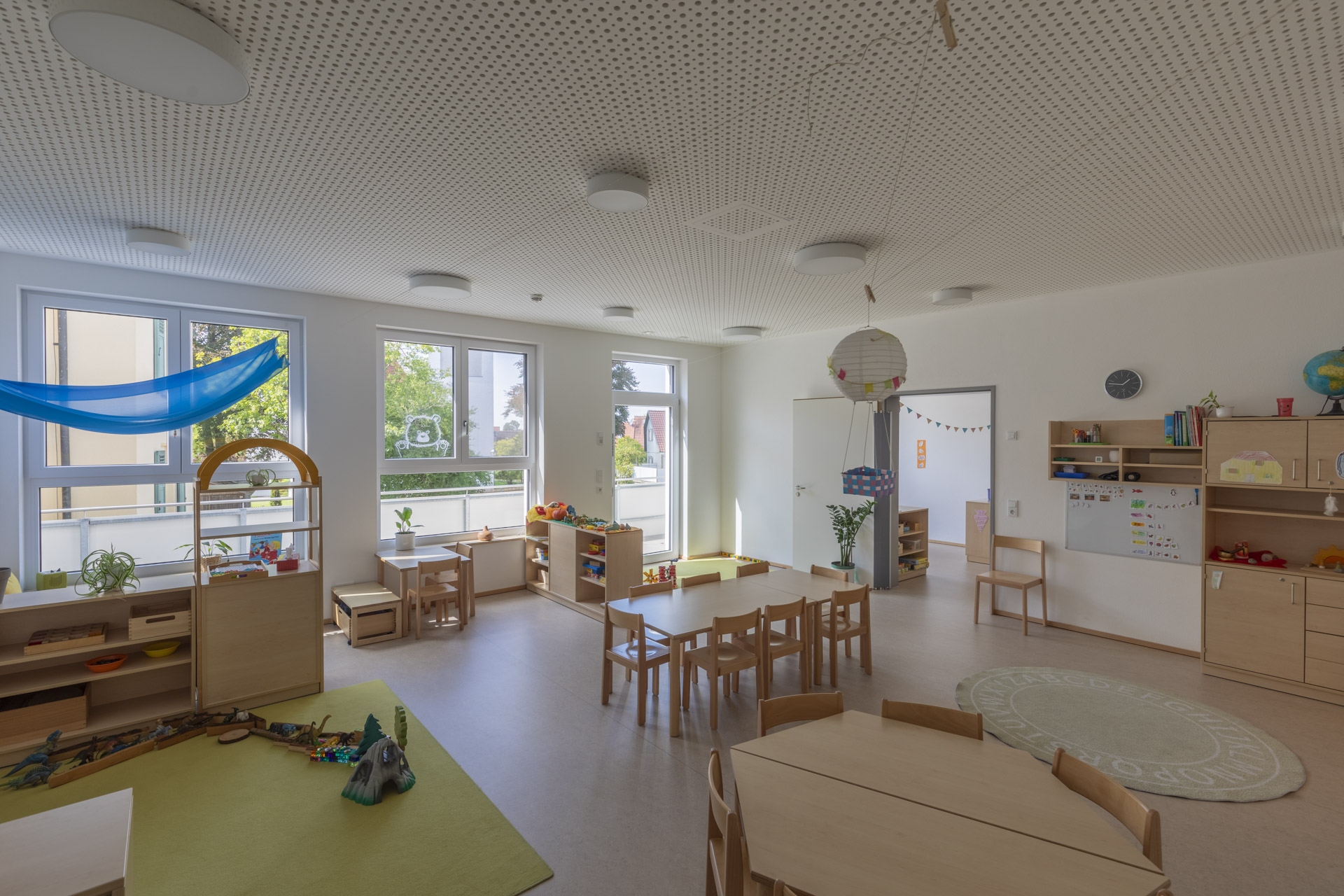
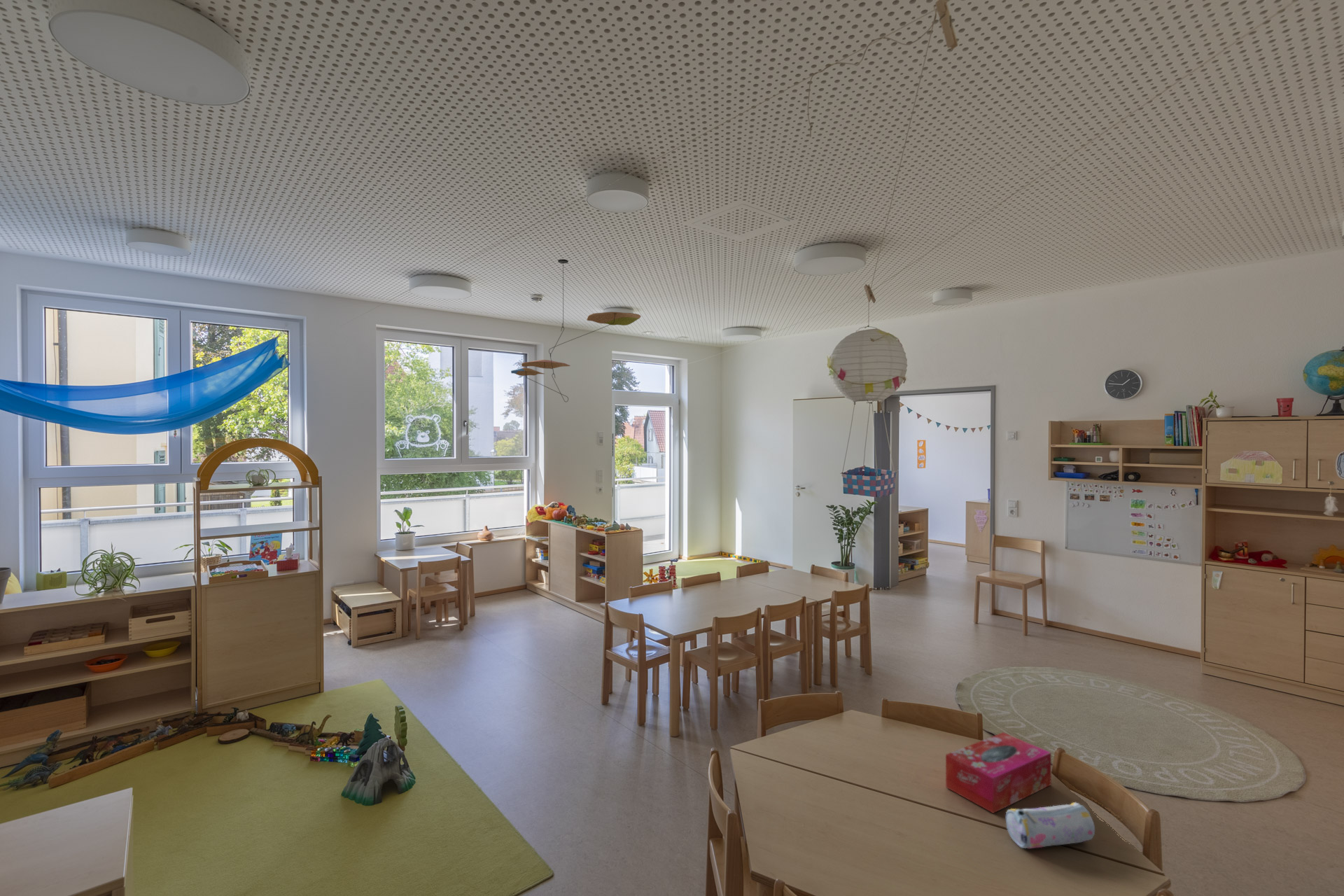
+ tissue box (998, 769)
+ pencil case (1049, 824)
+ ceiling mobile (577, 337)
